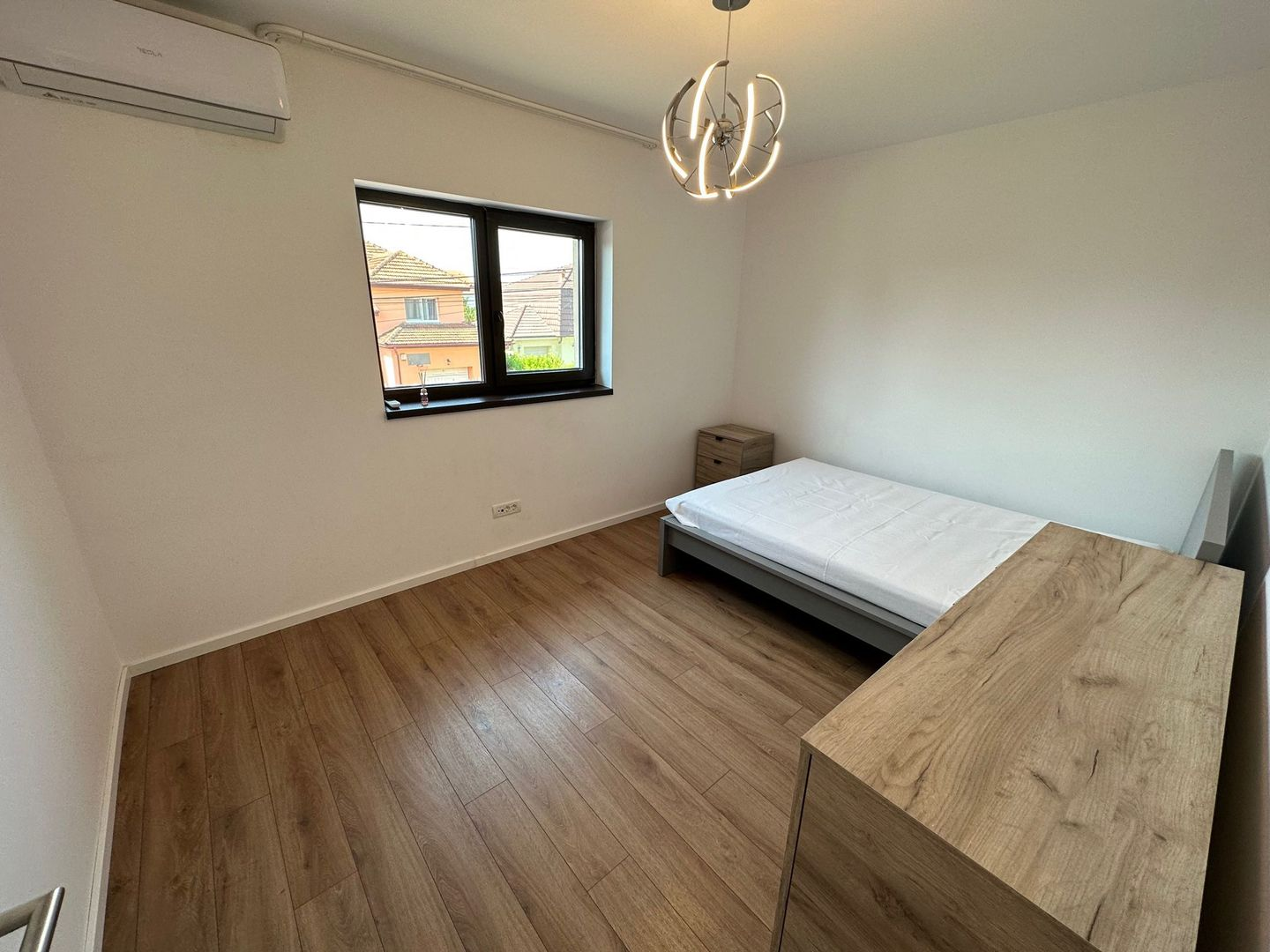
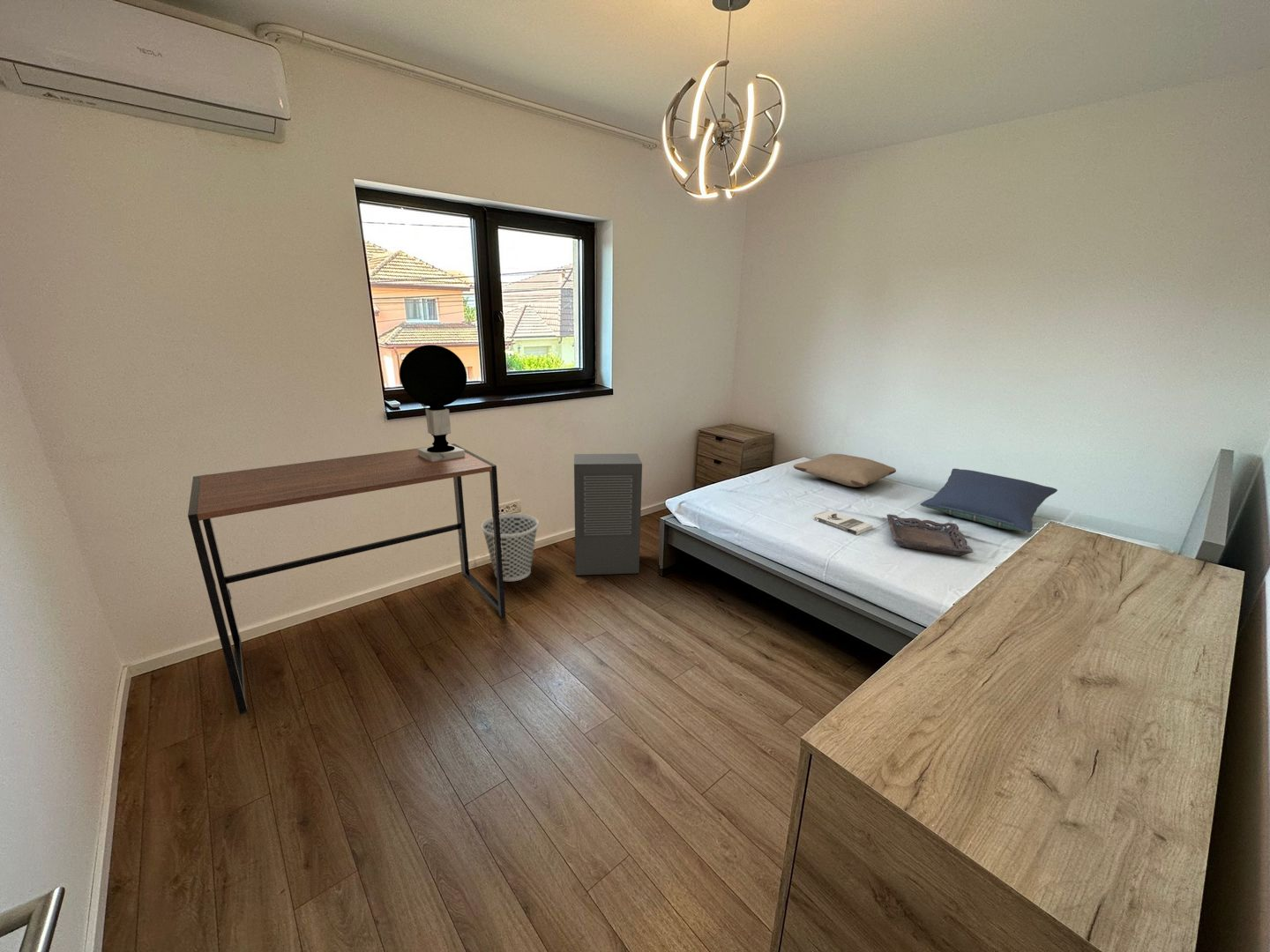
+ air purifier (606, 513)
+ pillow (845, 469)
+ book (841, 522)
+ wastebasket (512, 548)
+ desk (364, 551)
+ tray (925, 535)
+ pillow (987, 497)
+ table lamp (436, 401)
